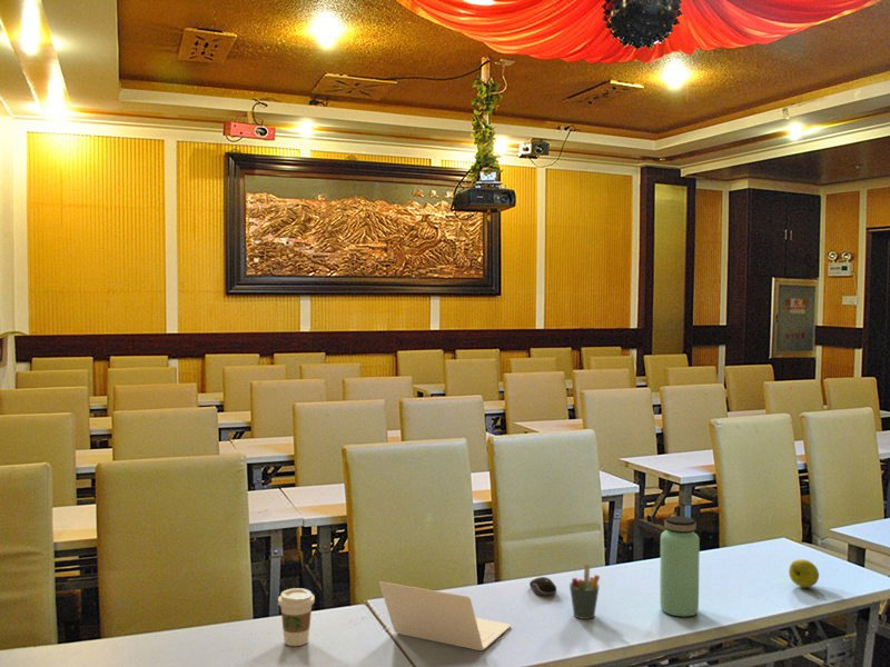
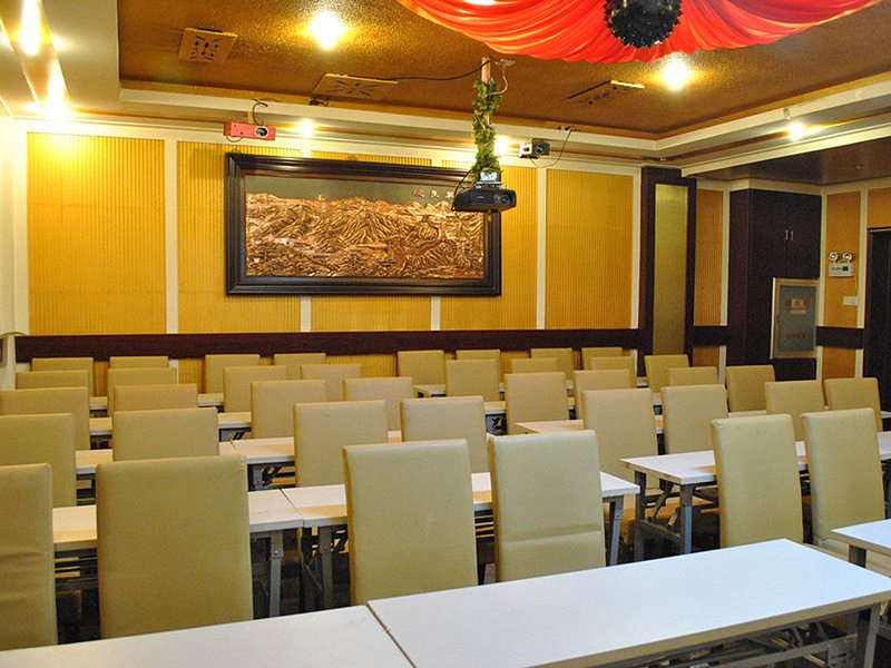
- pen holder (584, 591)
- laptop (446, 600)
- bottle (679, 565)
- coffee cup (296, 617)
- computer mouse (543, 584)
- apple (803, 573)
